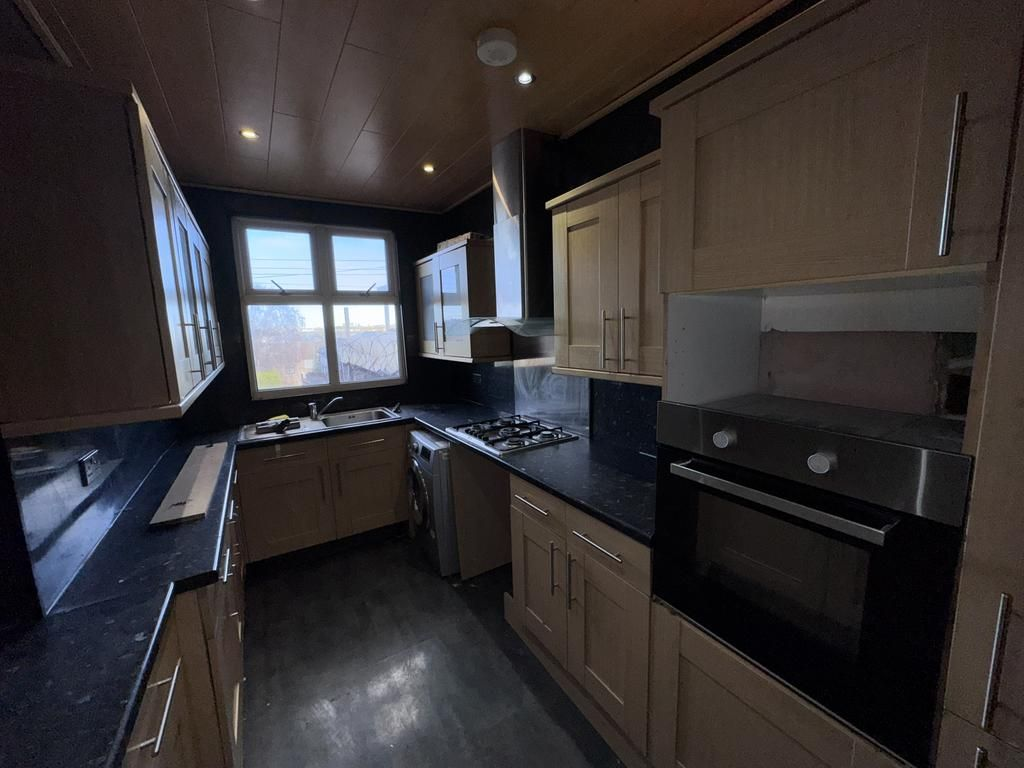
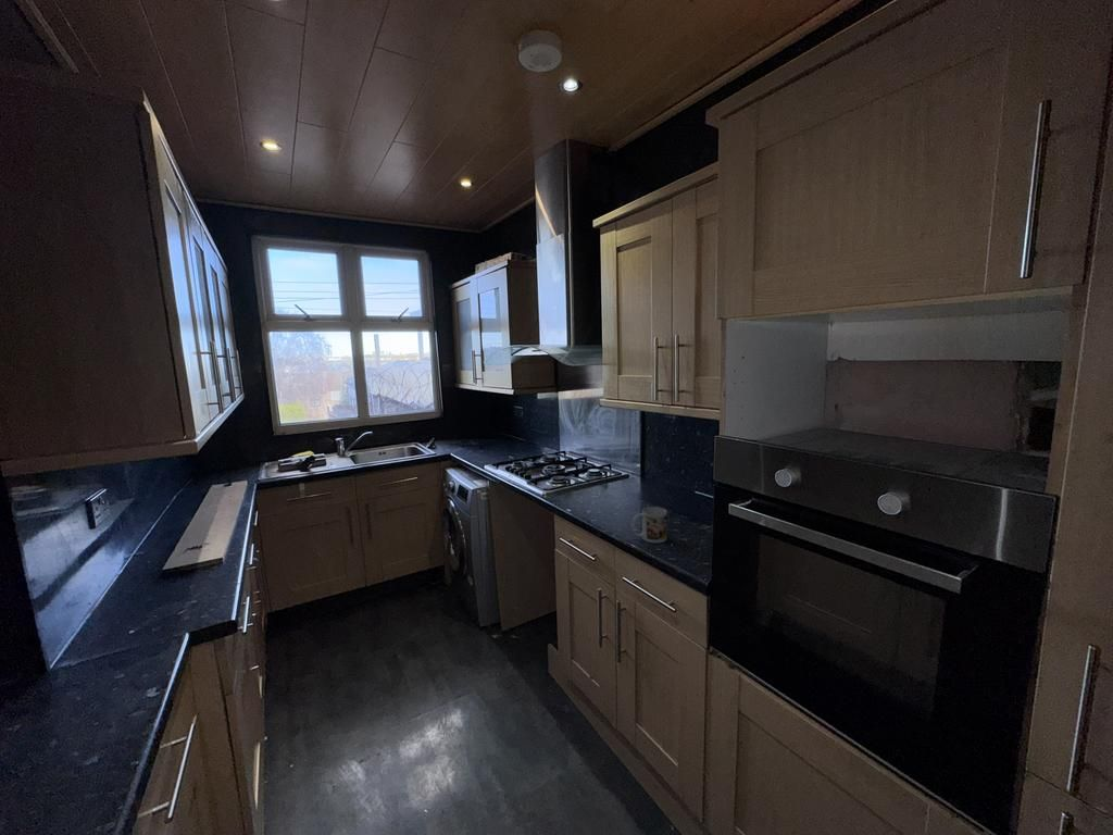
+ mug (649, 524)
